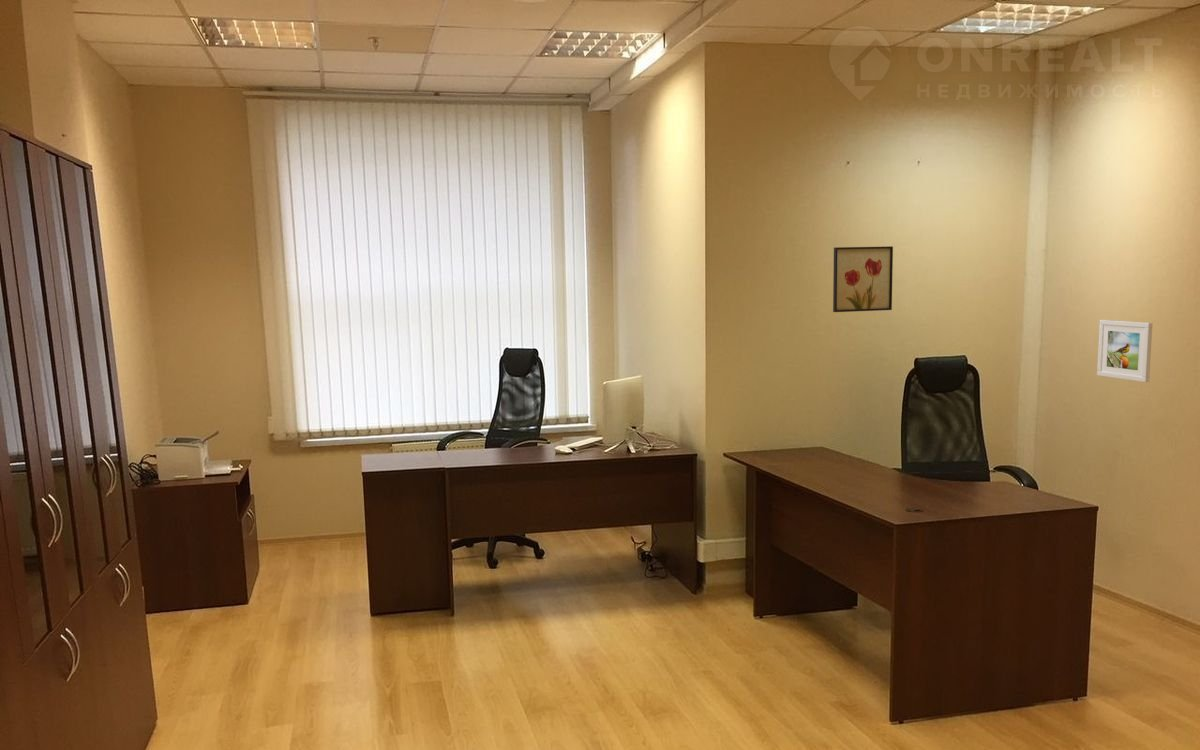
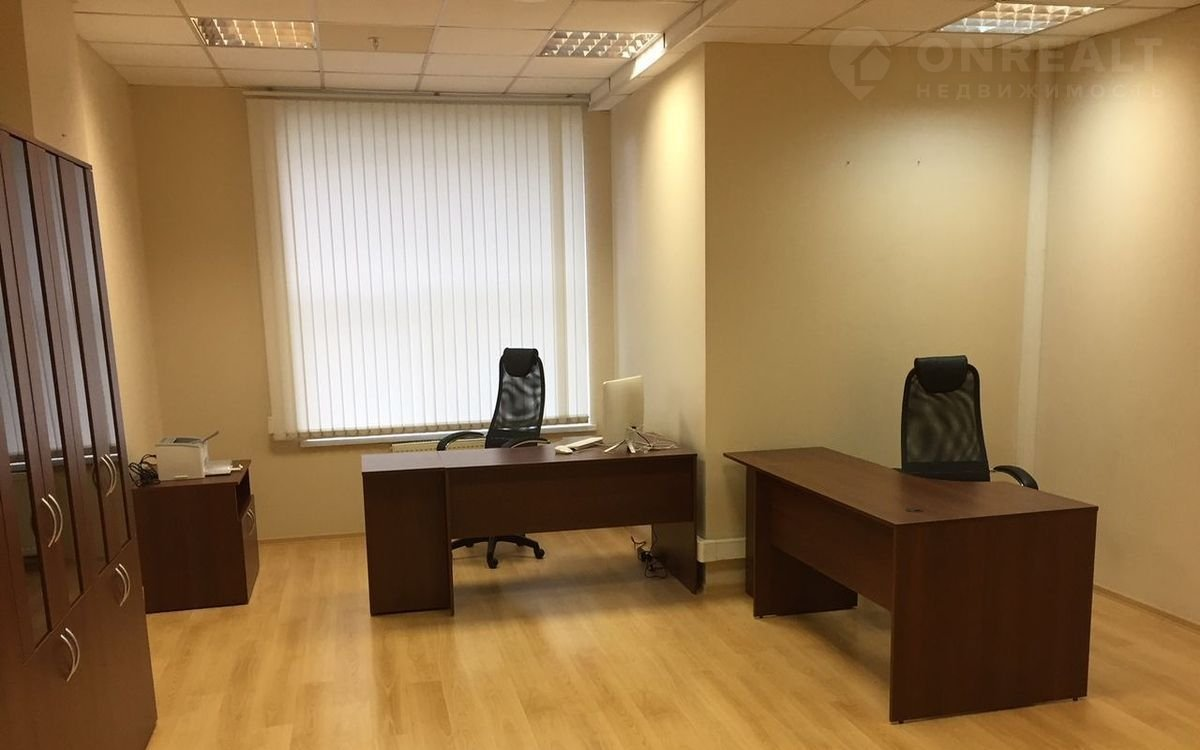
- wall art (862, 279)
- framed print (1123, 350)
